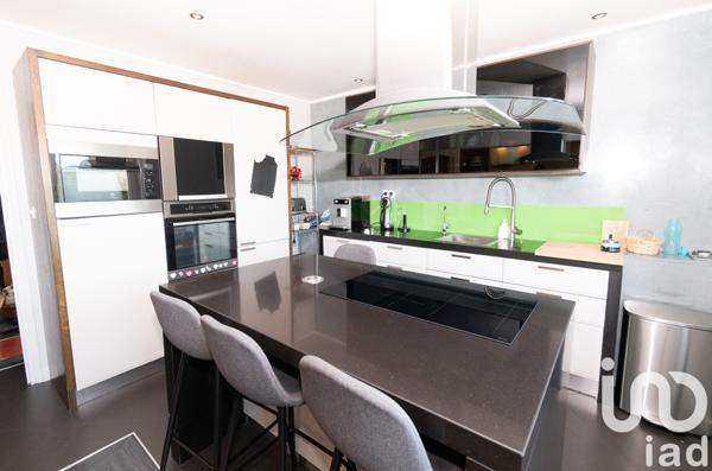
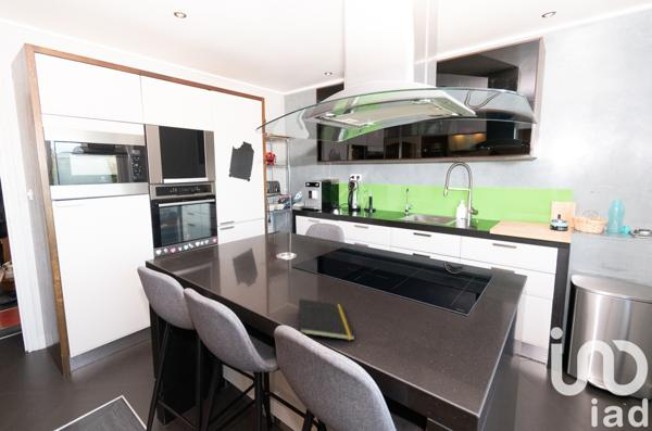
+ notepad (324, 317)
